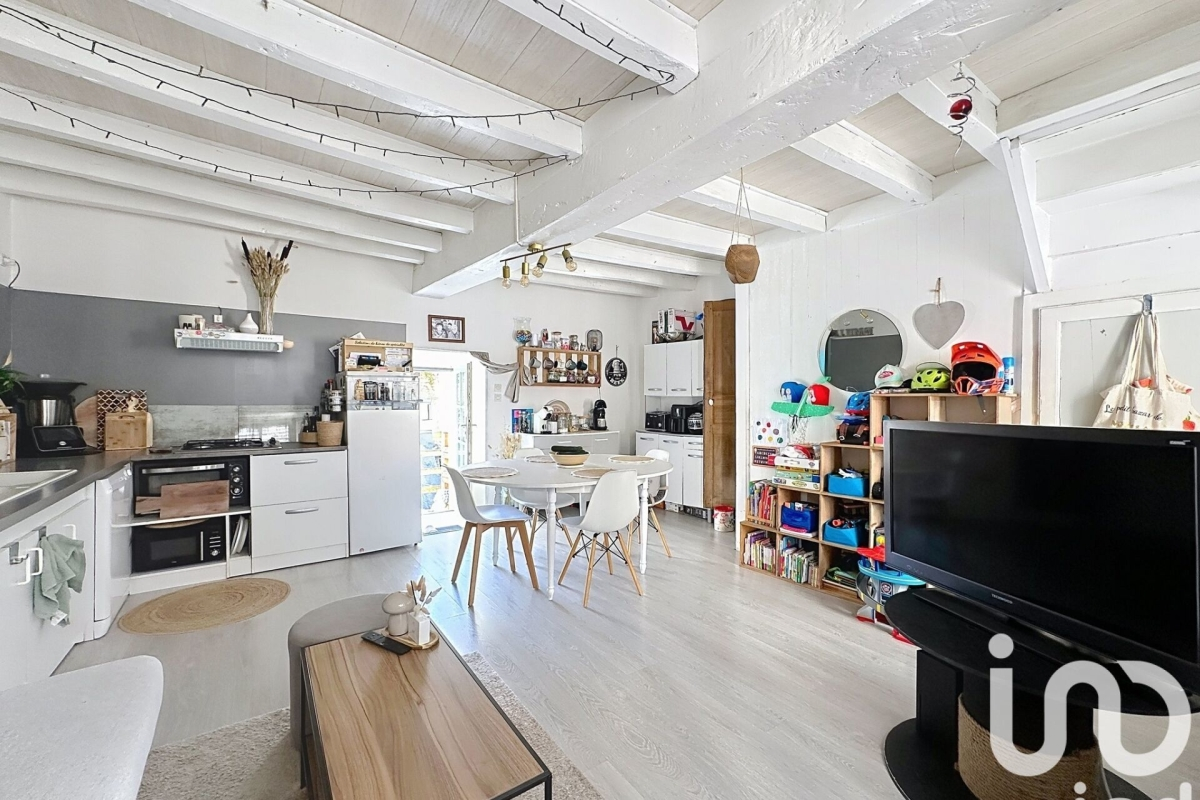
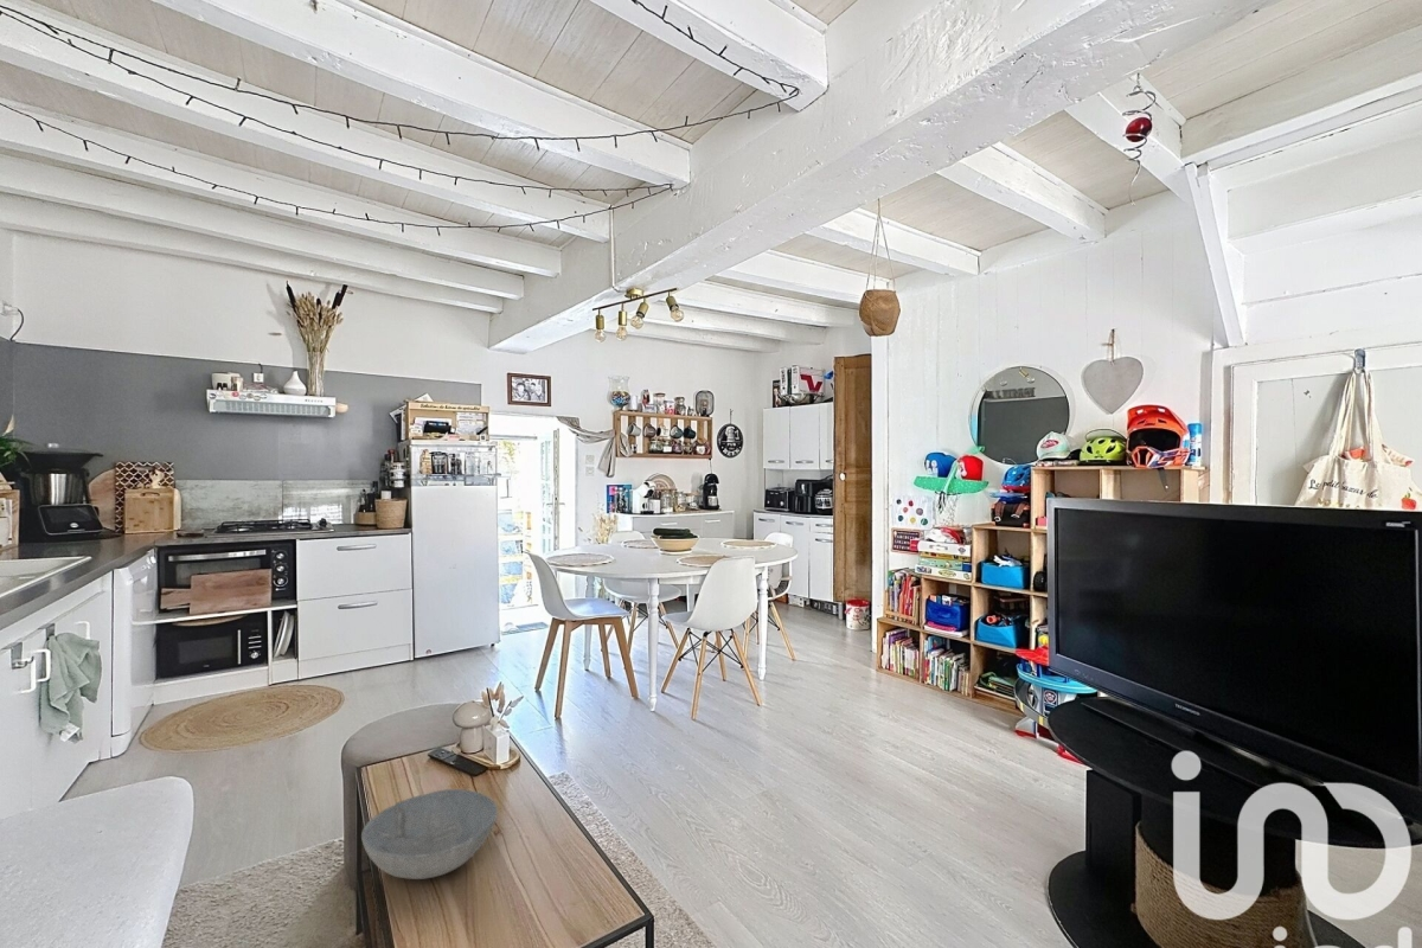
+ bowl (431, 838)
